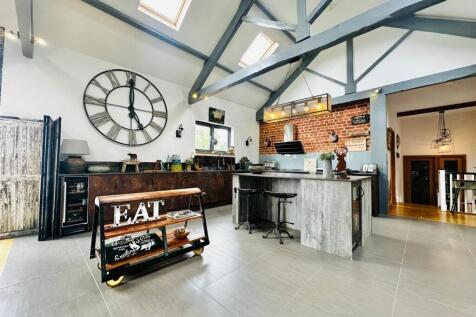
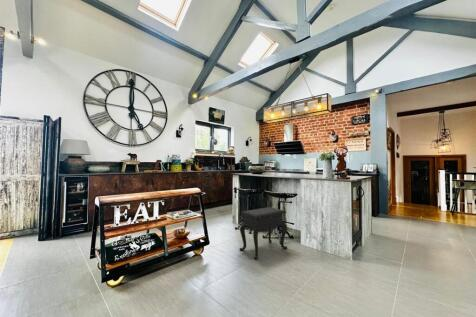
+ side table (261, 229)
